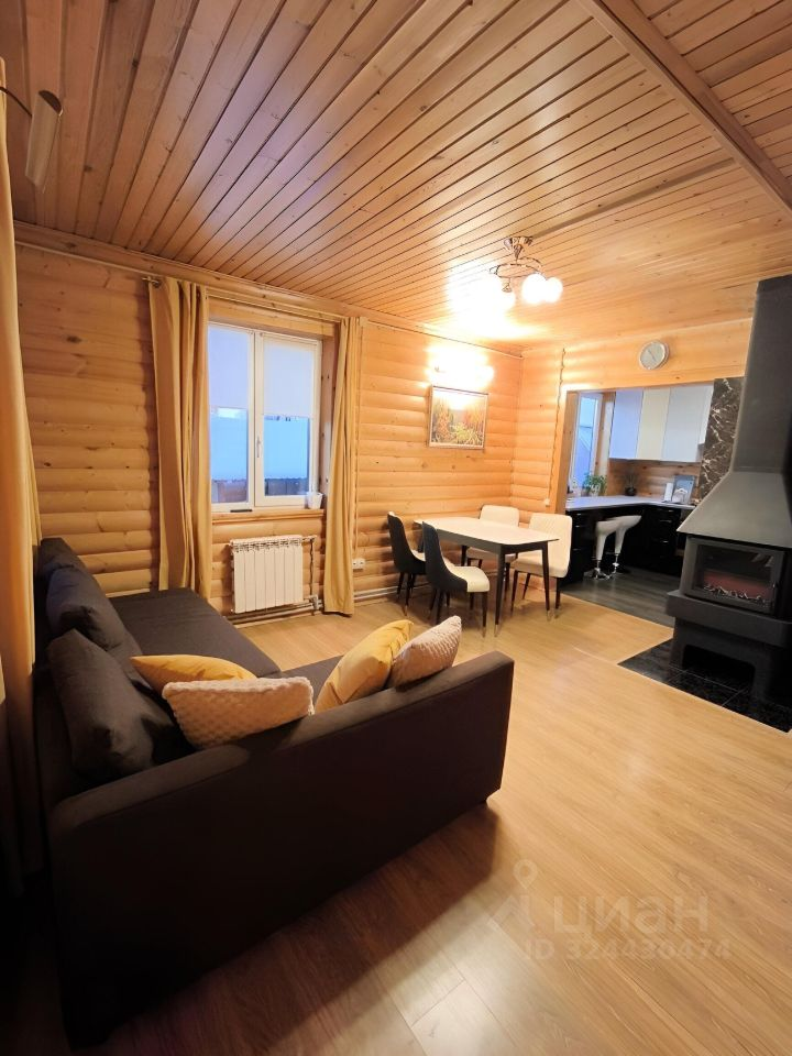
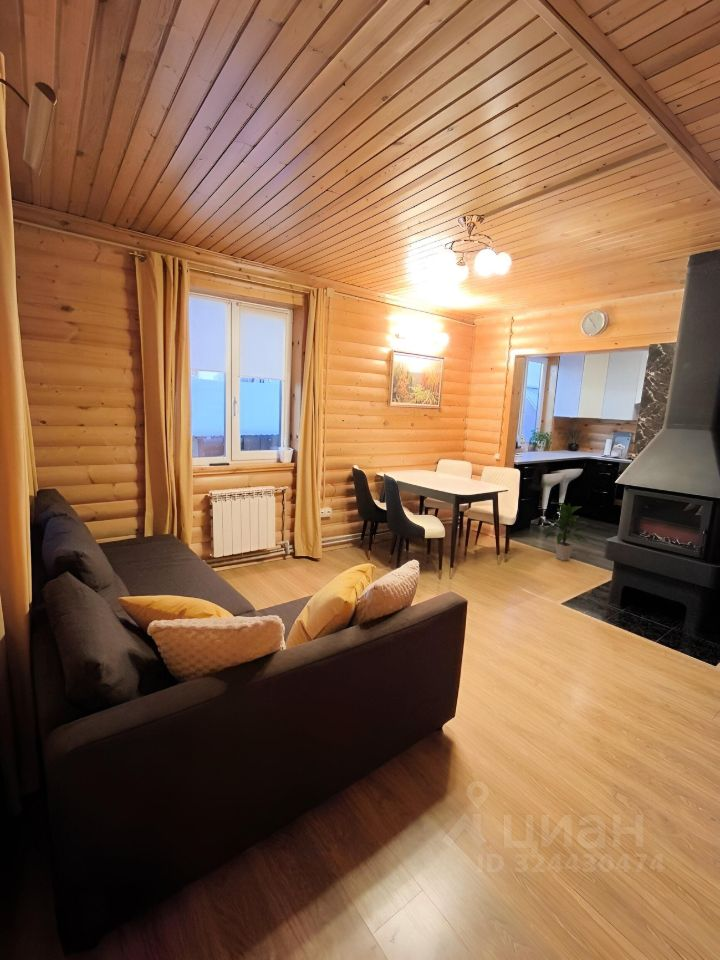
+ indoor plant (565, 530)
